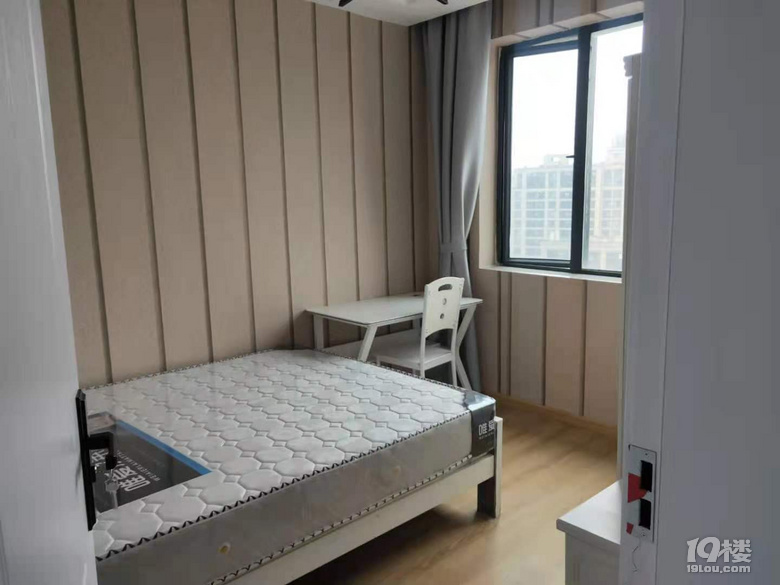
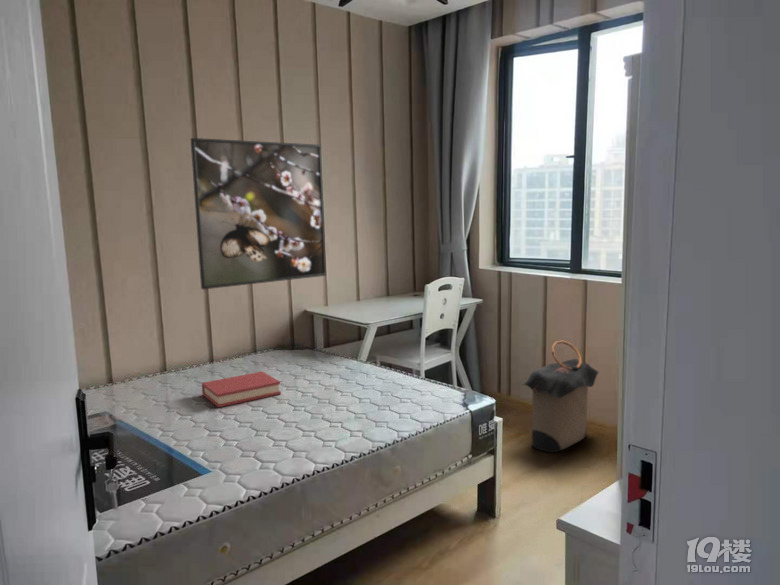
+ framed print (264, 213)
+ hardback book (241, 388)
+ laundry hamper (561, 393)
